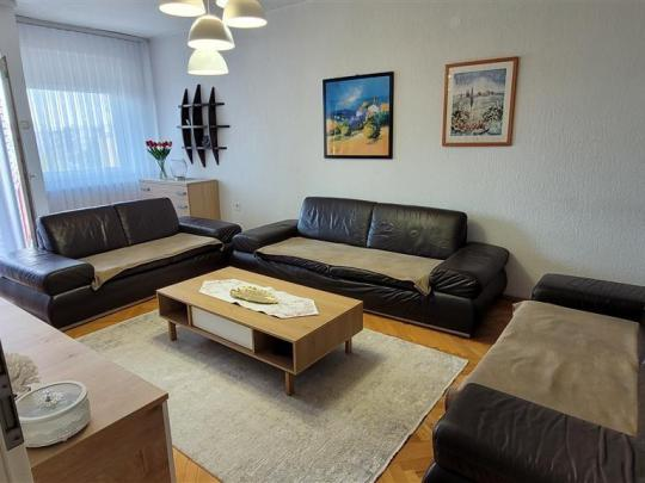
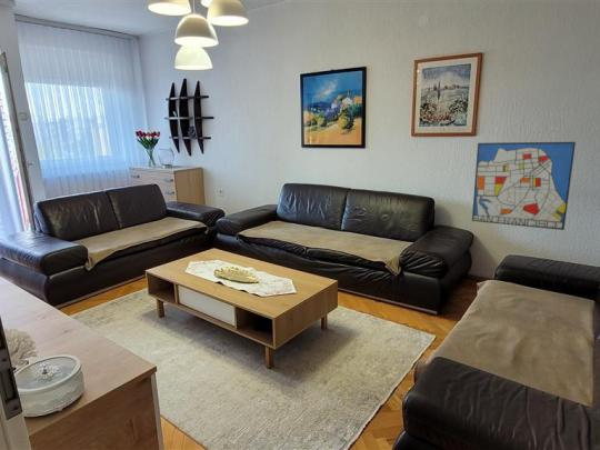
+ wall art (519, 184)
